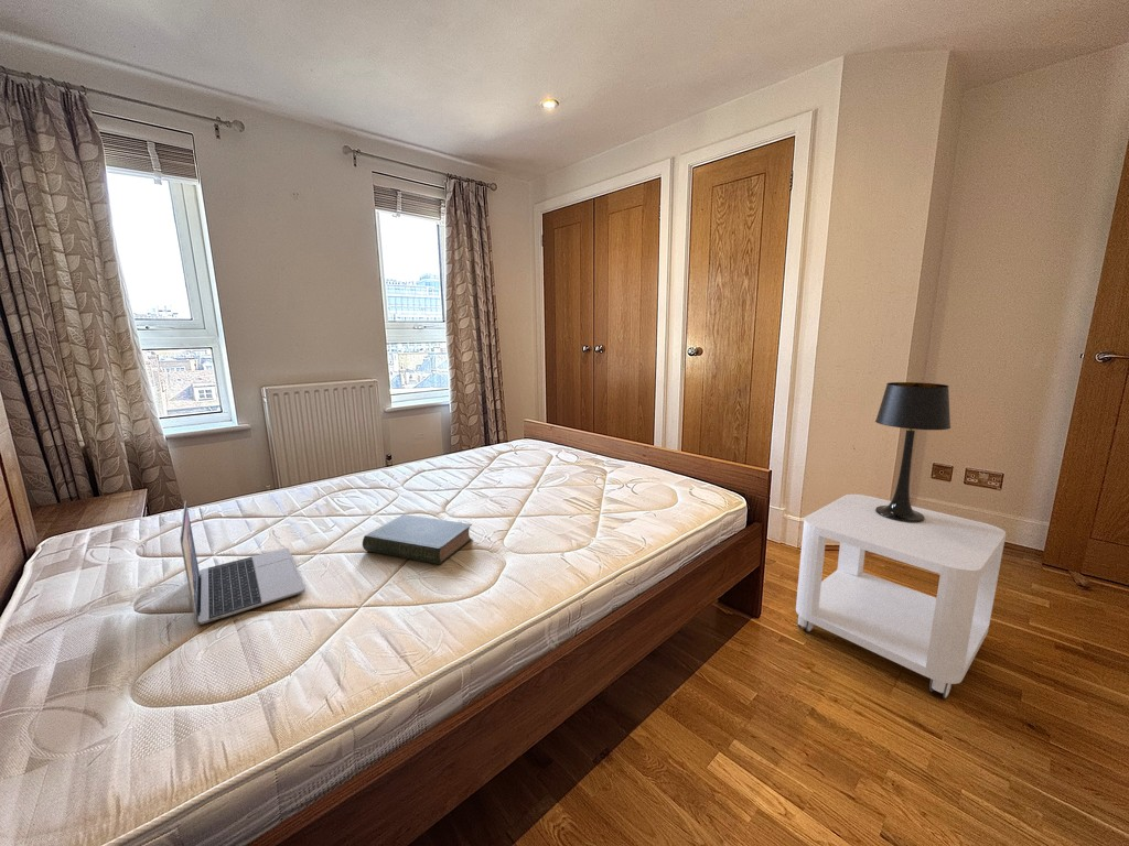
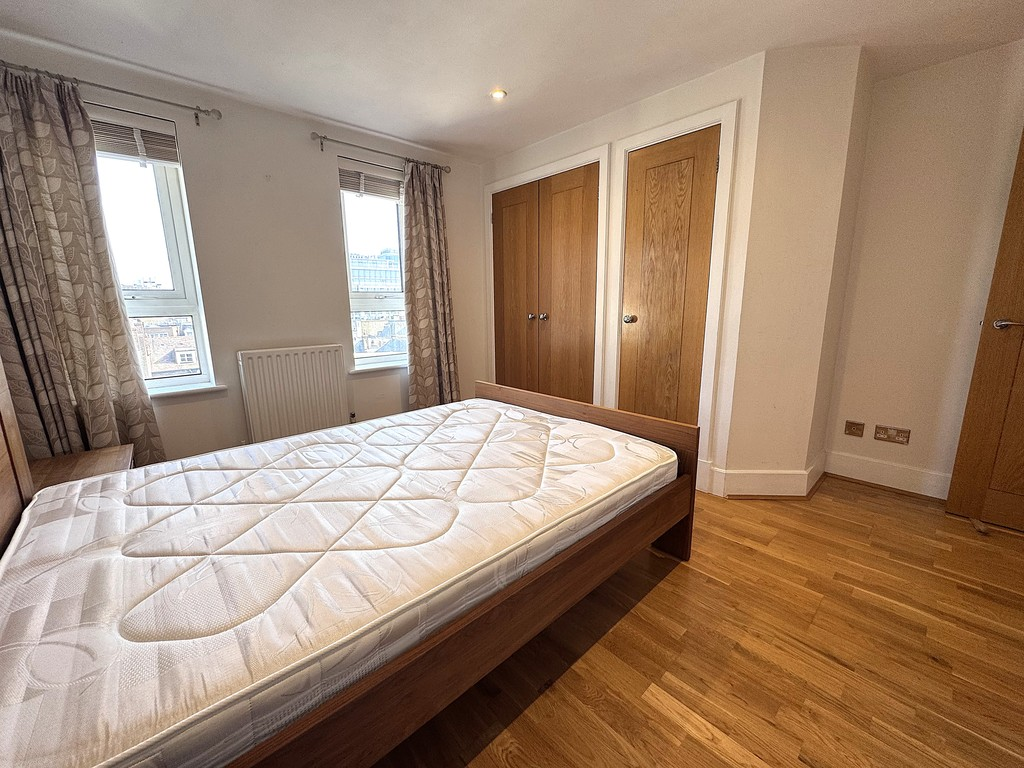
- book (419, 538)
- table lamp (907, 451)
- side table (891, 582)
- laptop (247, 557)
